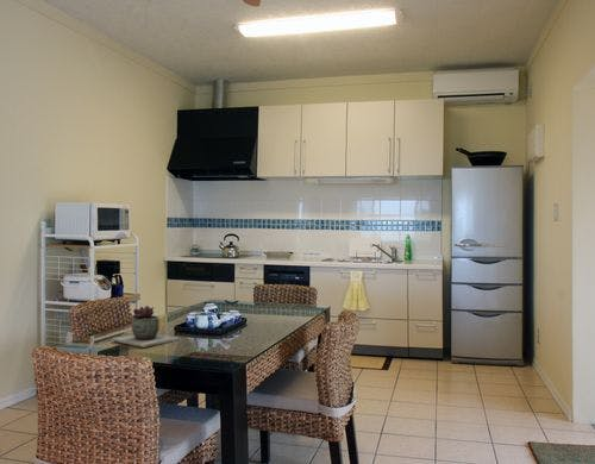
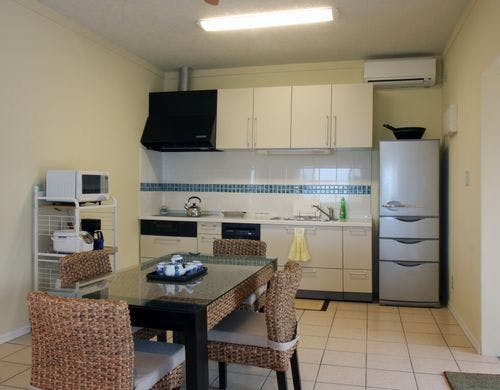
- succulent plant (145, 322)
